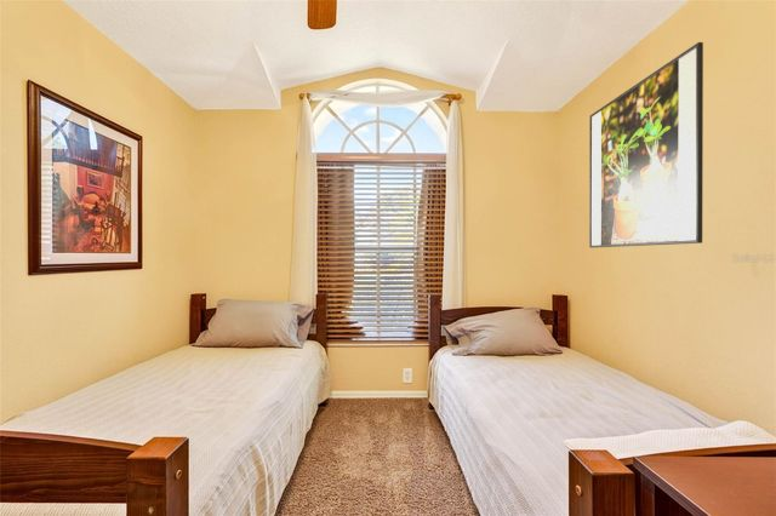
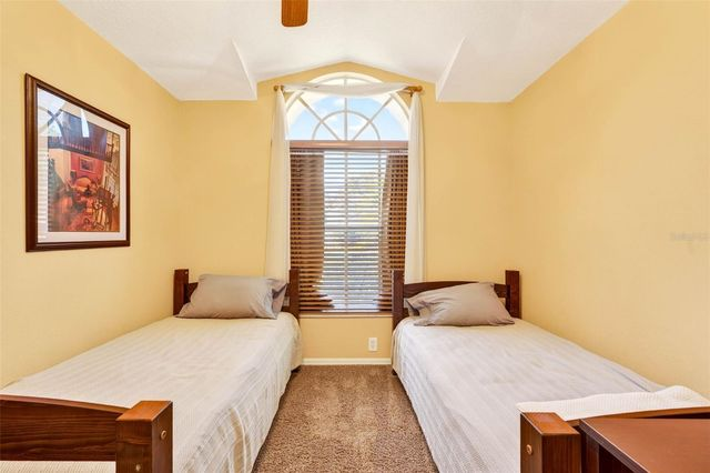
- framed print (634, 166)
